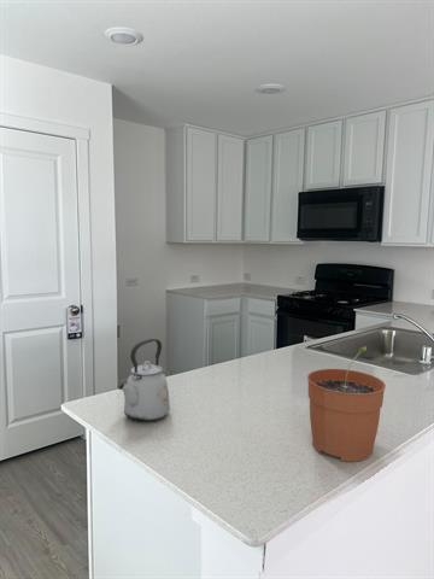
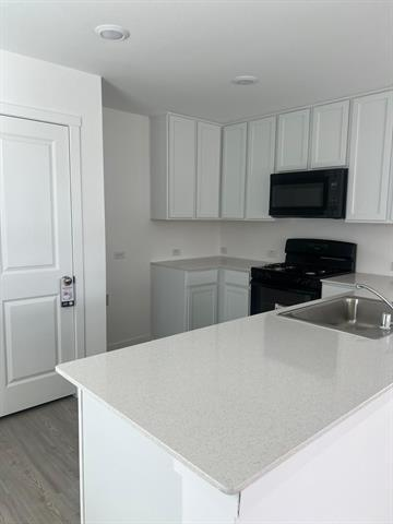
- plant pot (344, 396)
- kettle (141, 380)
